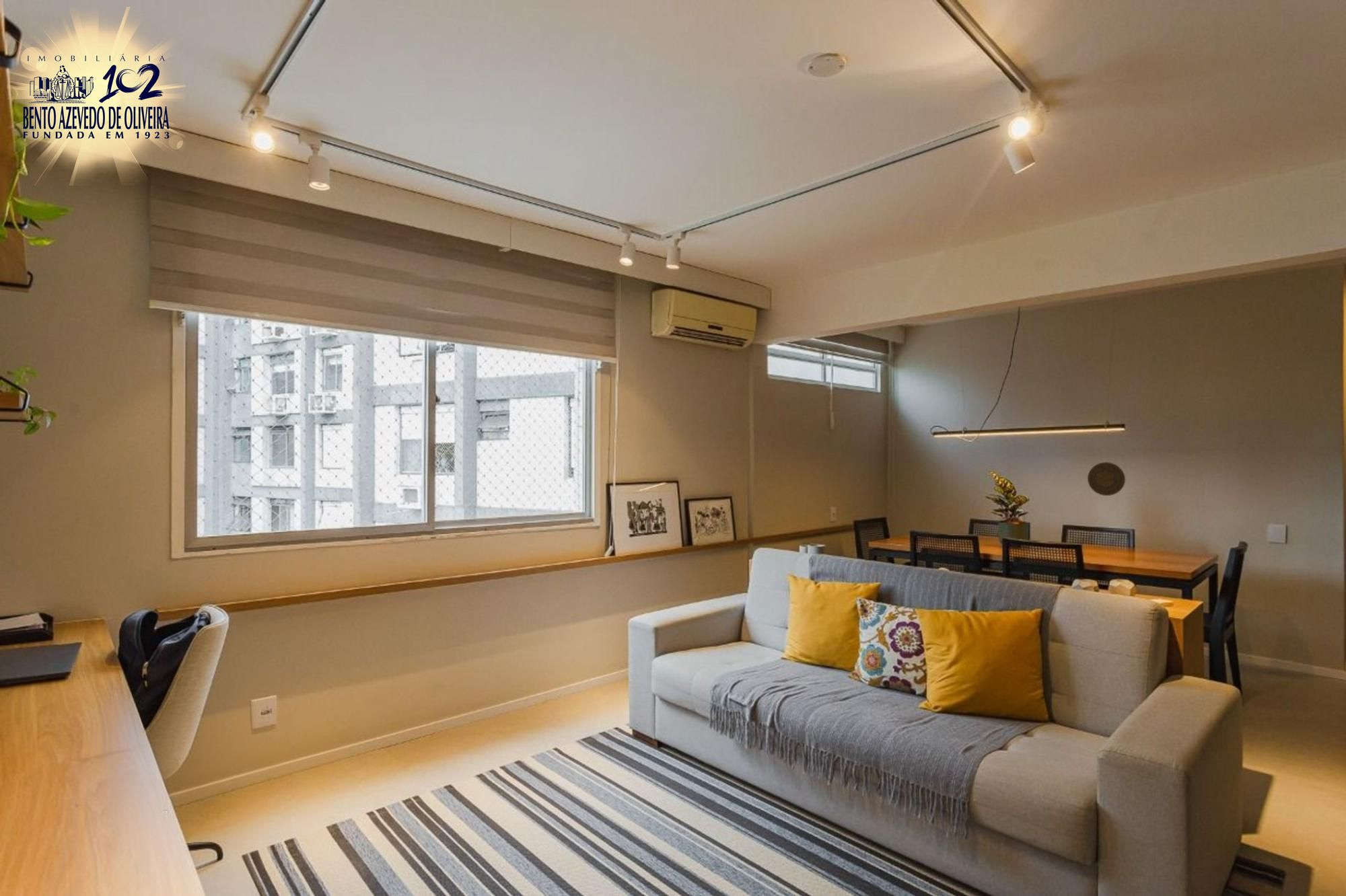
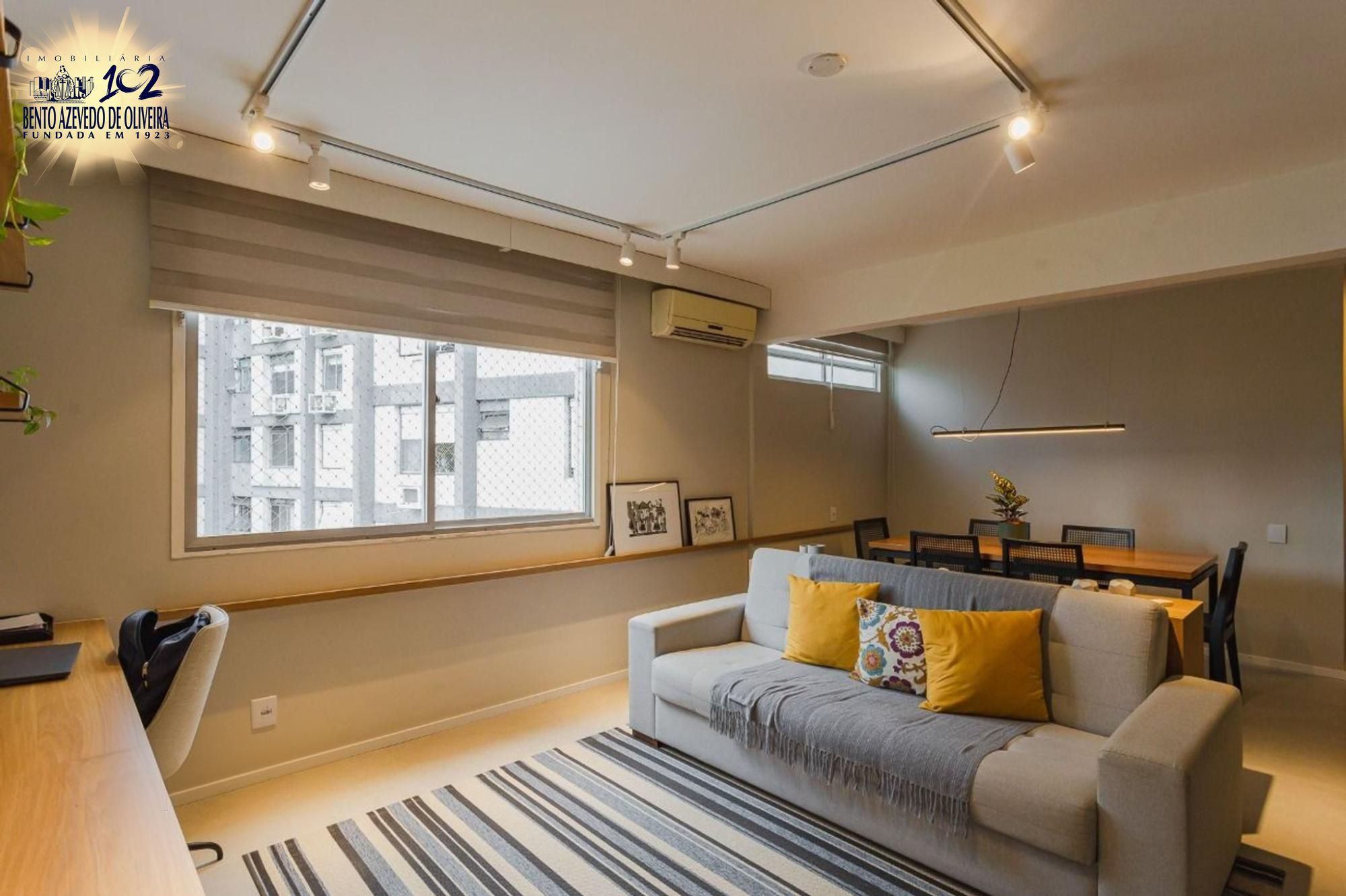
- decorative plate (1105, 479)
